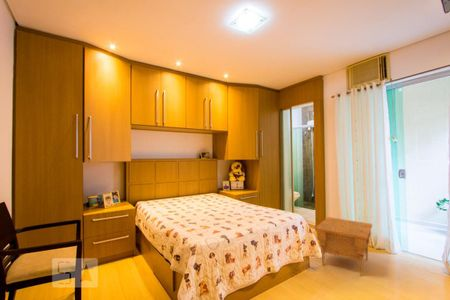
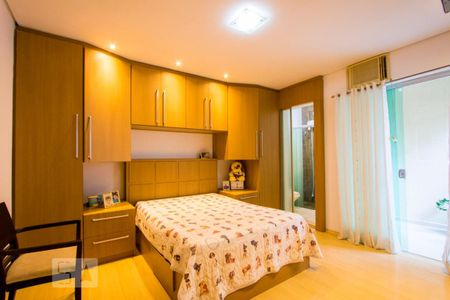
- nightstand (344, 243)
